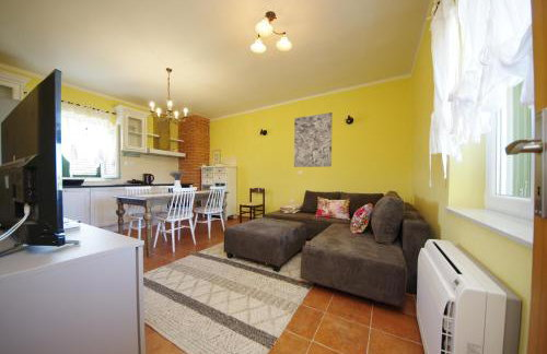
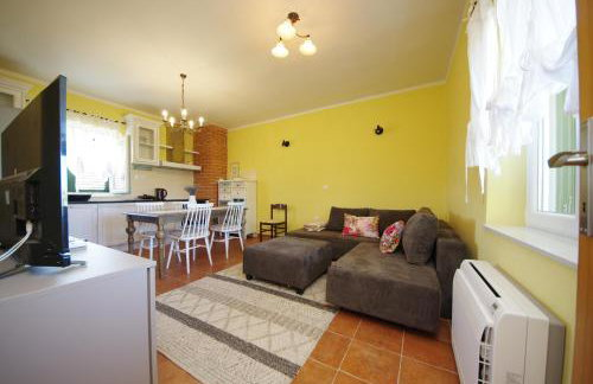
- wall art (312, 141)
